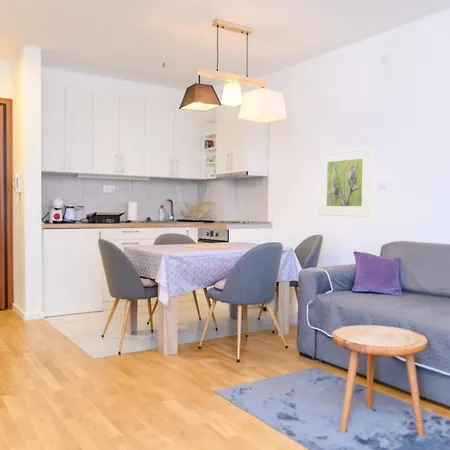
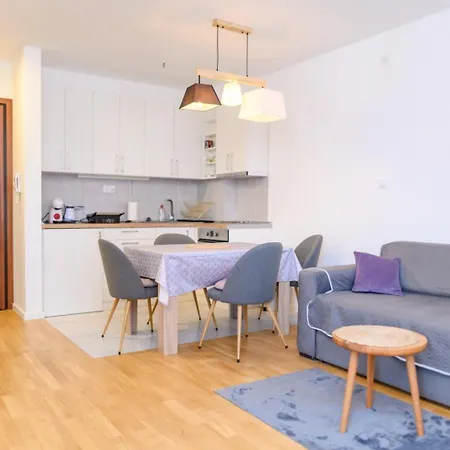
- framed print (344, 183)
